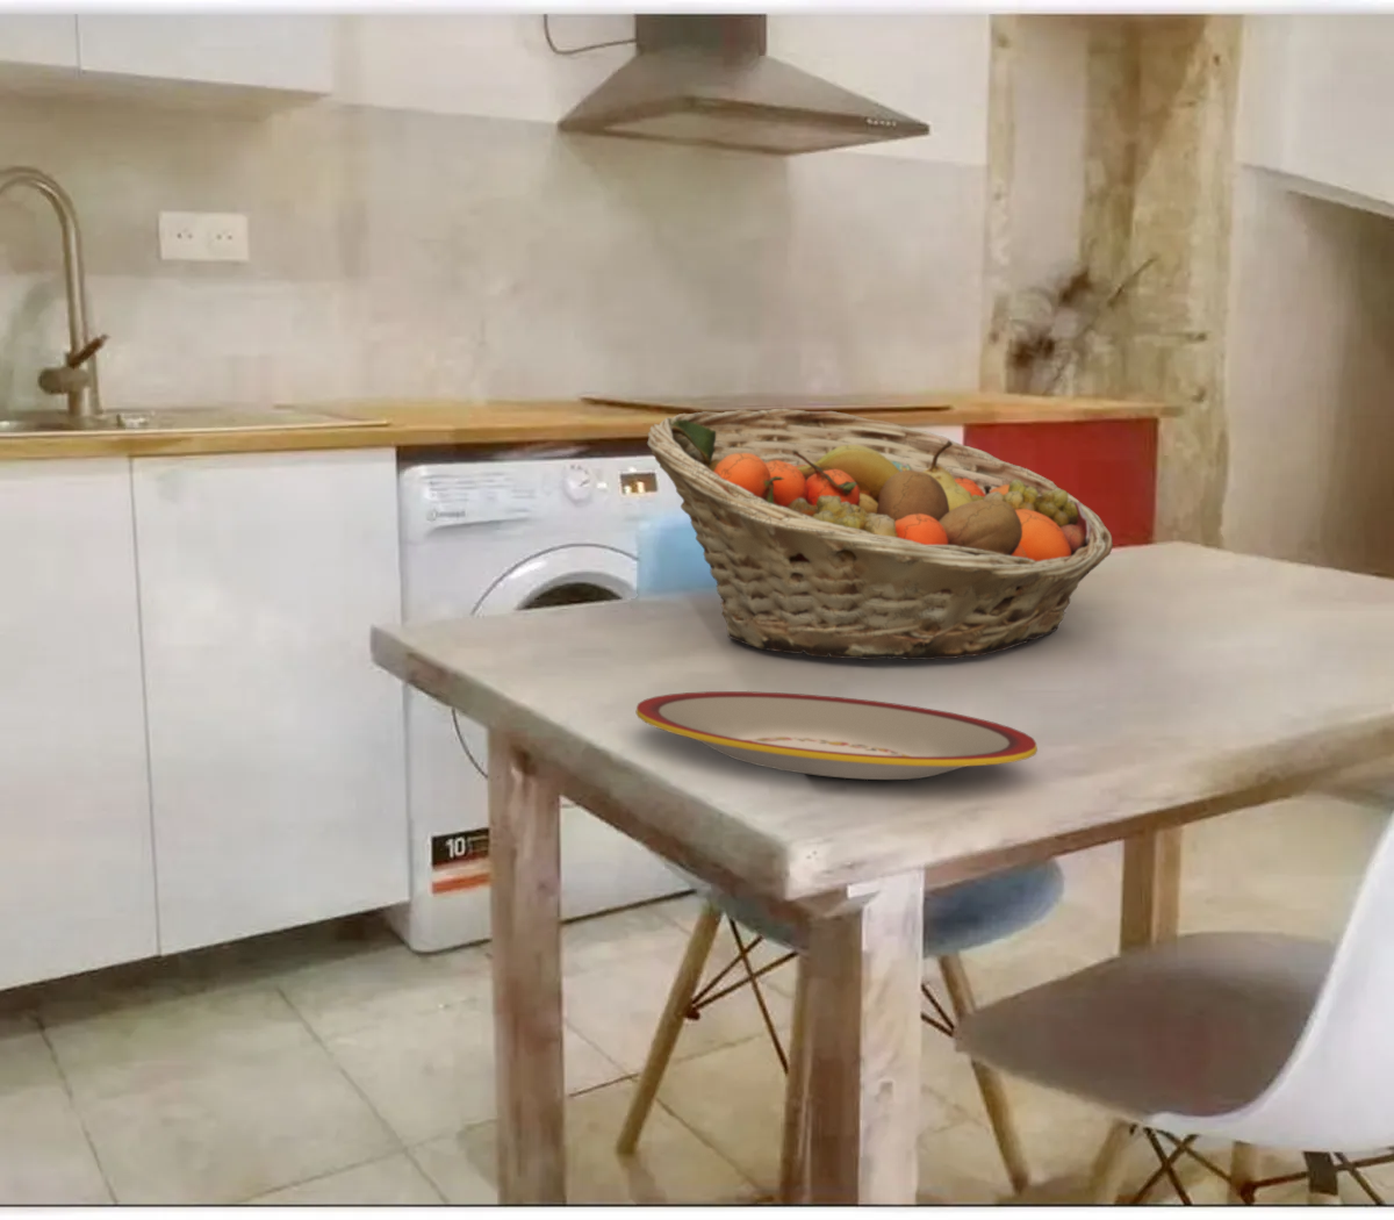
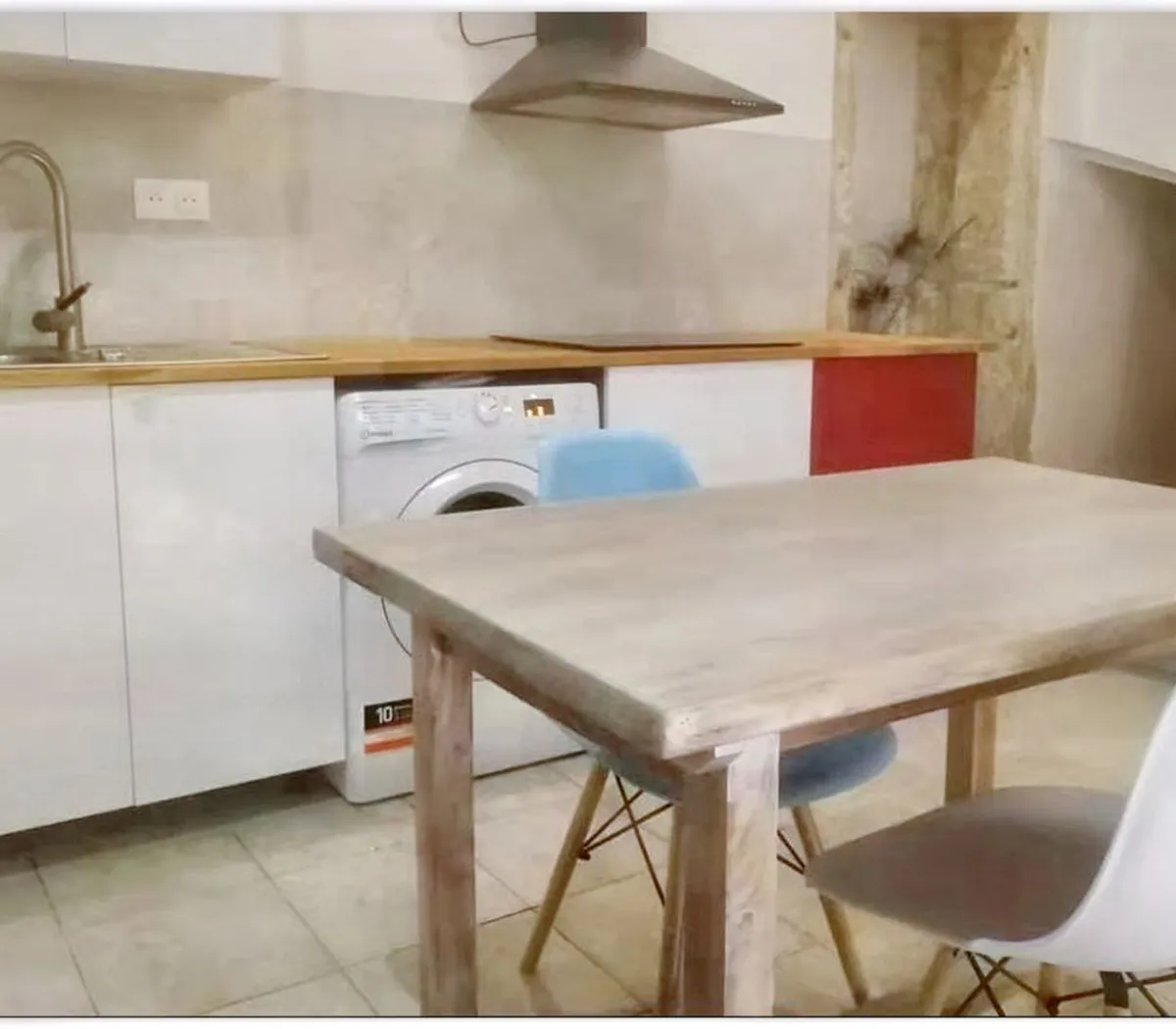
- fruit basket (882, 520)
- plate (825, 740)
